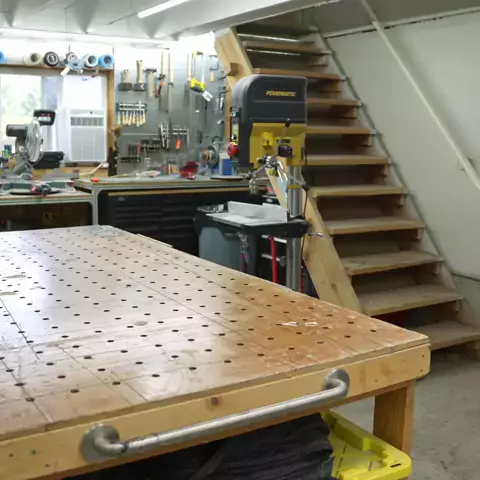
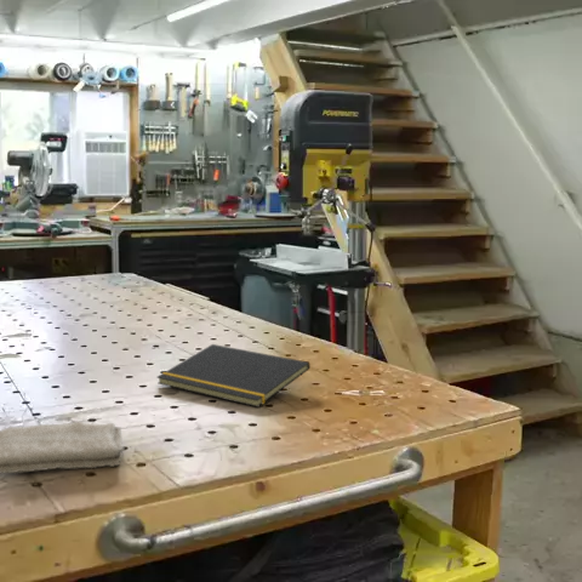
+ notepad (233, 372)
+ washcloth (58, 445)
